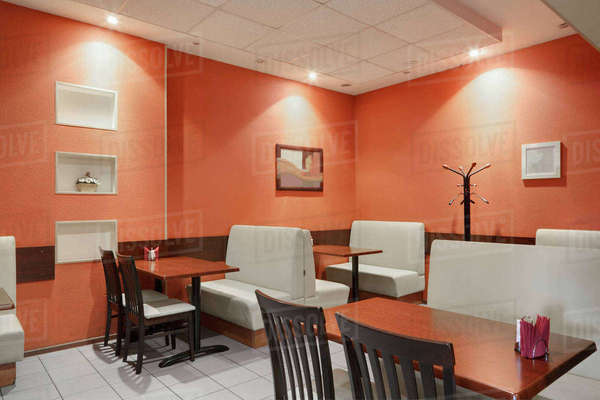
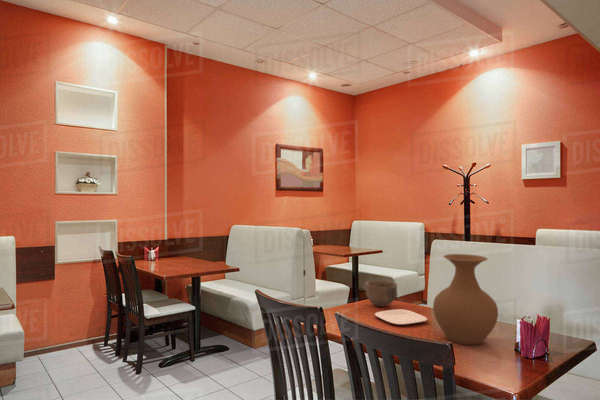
+ vase (464, 297)
+ plate (400, 317)
+ bowl (381, 294)
